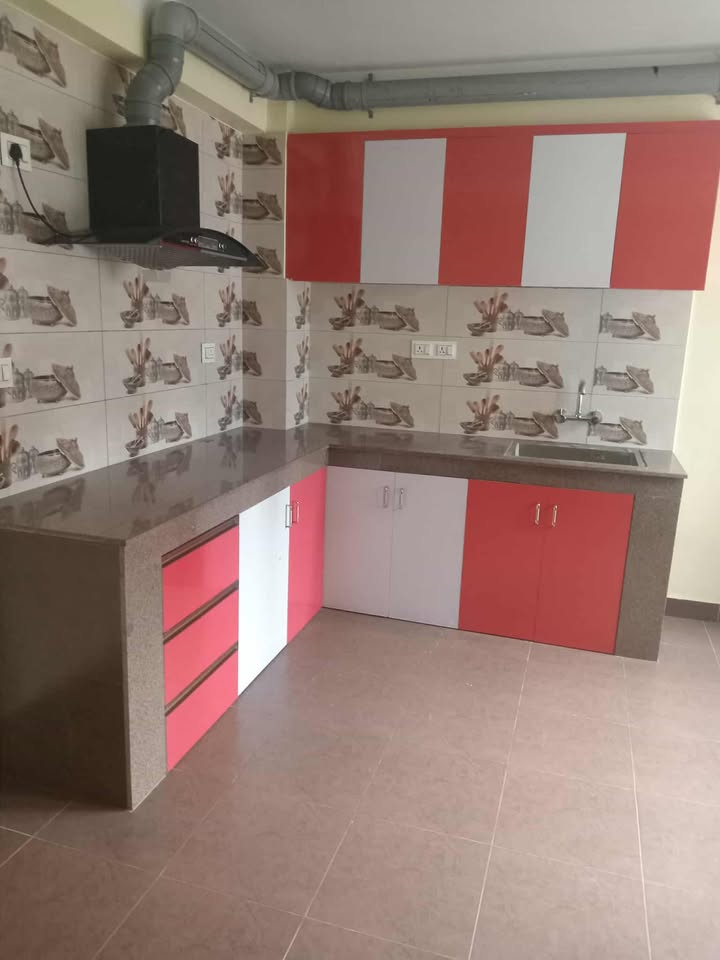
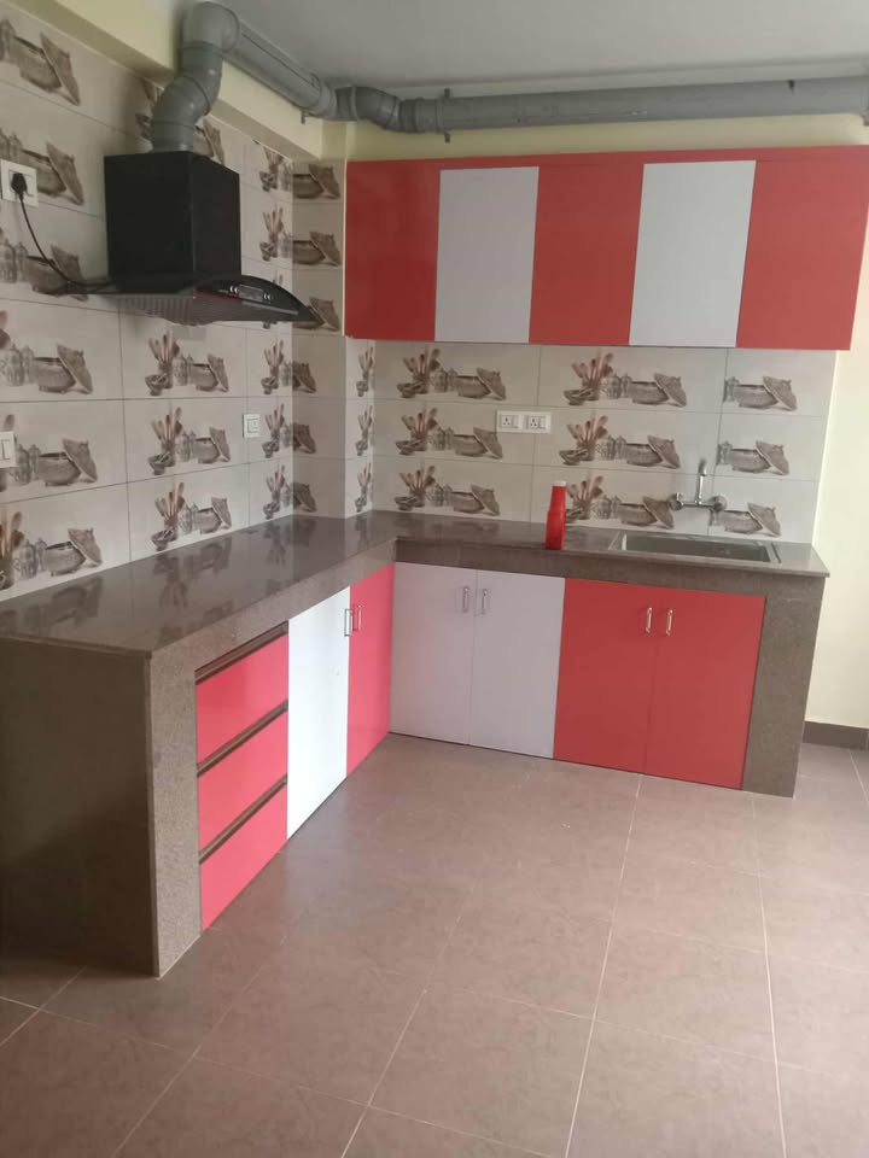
+ soap bottle (556, 513)
